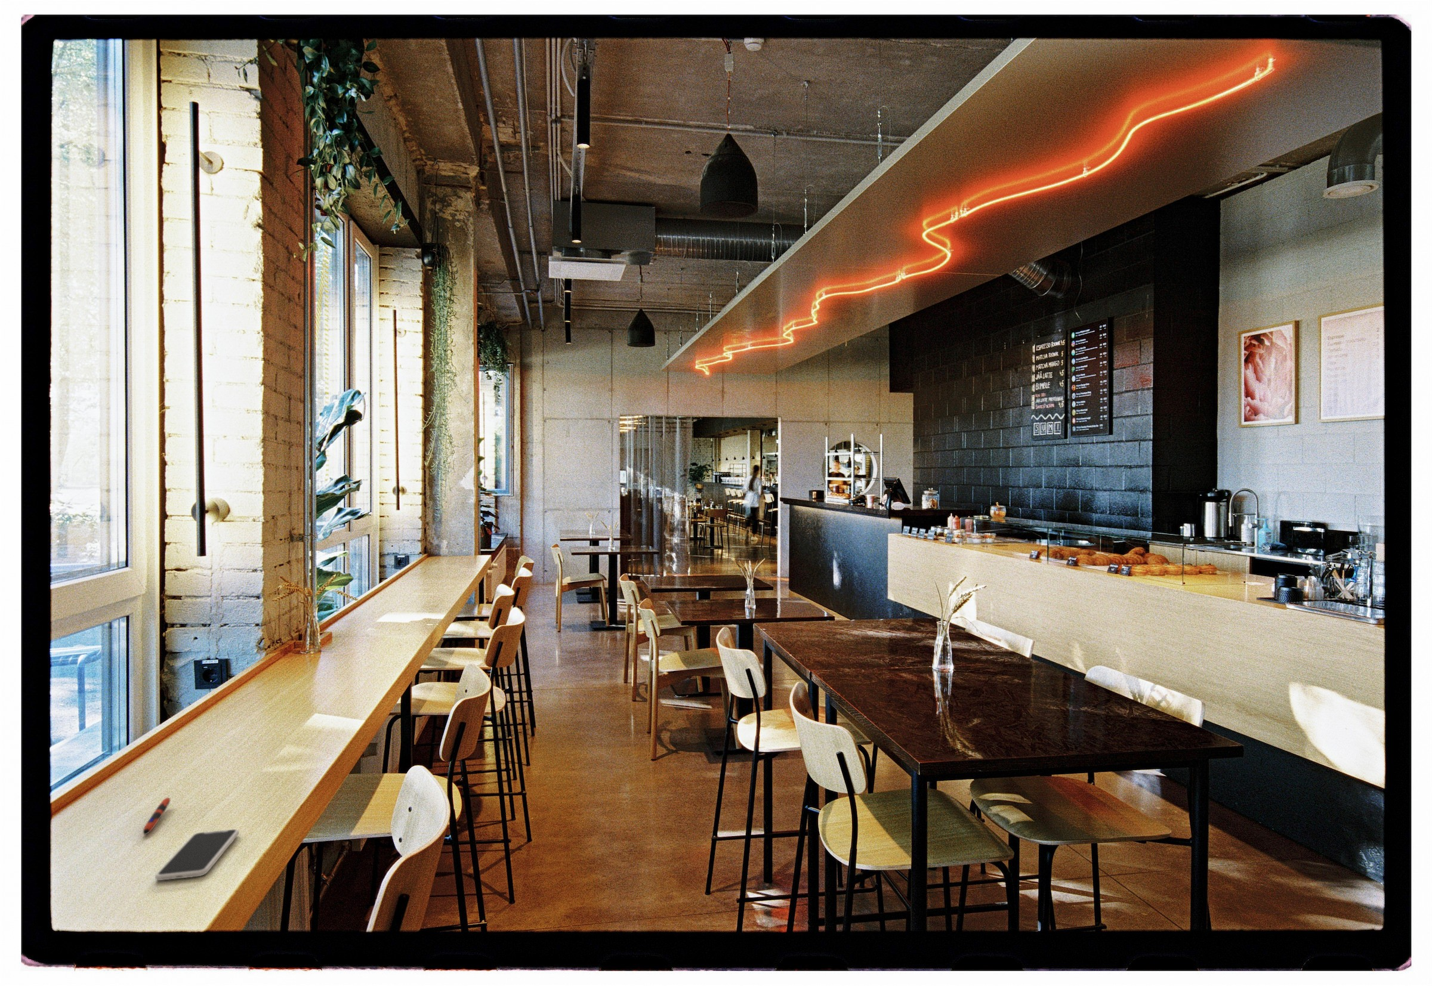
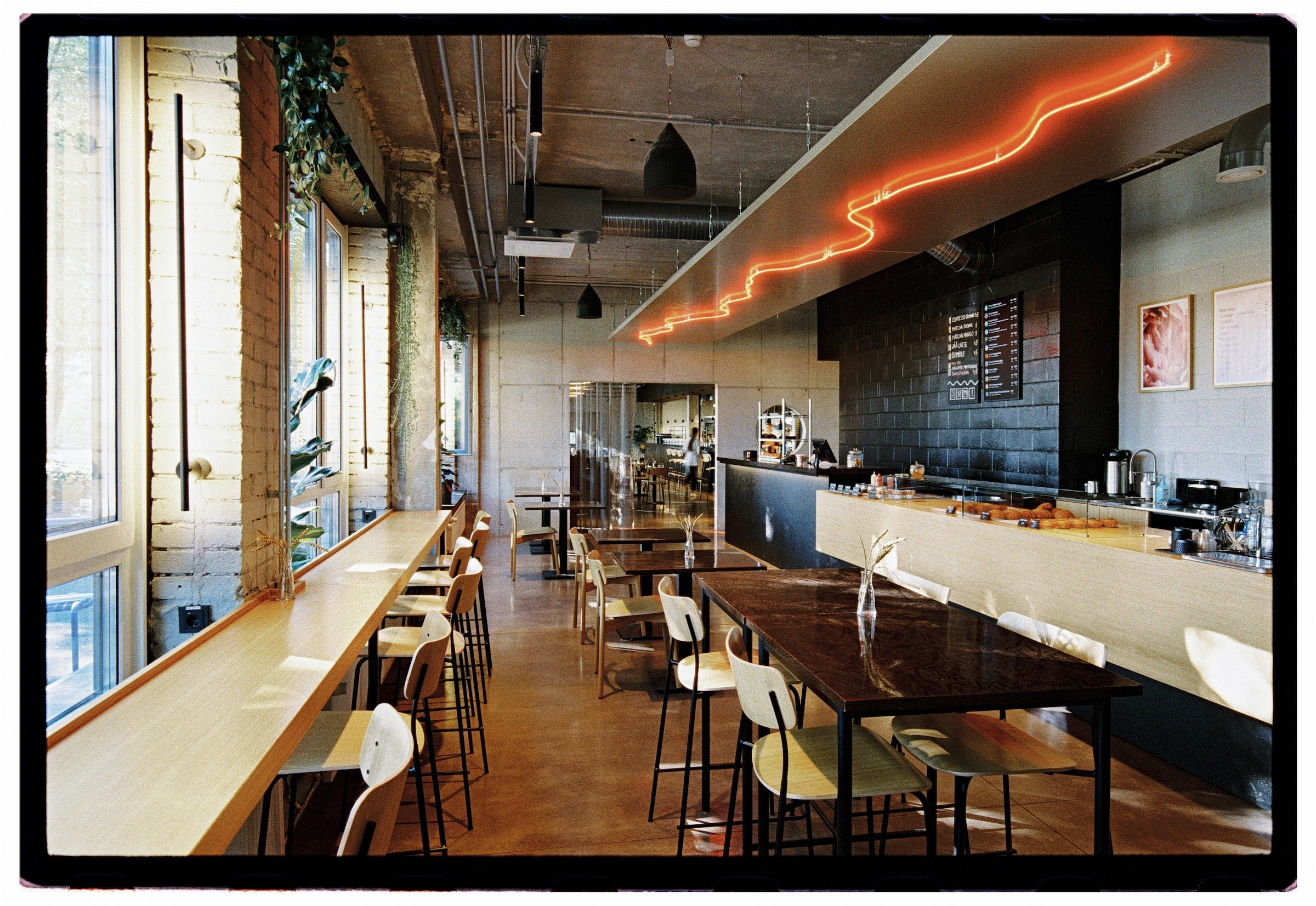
- pen (157, 815)
- smartphone (199, 853)
